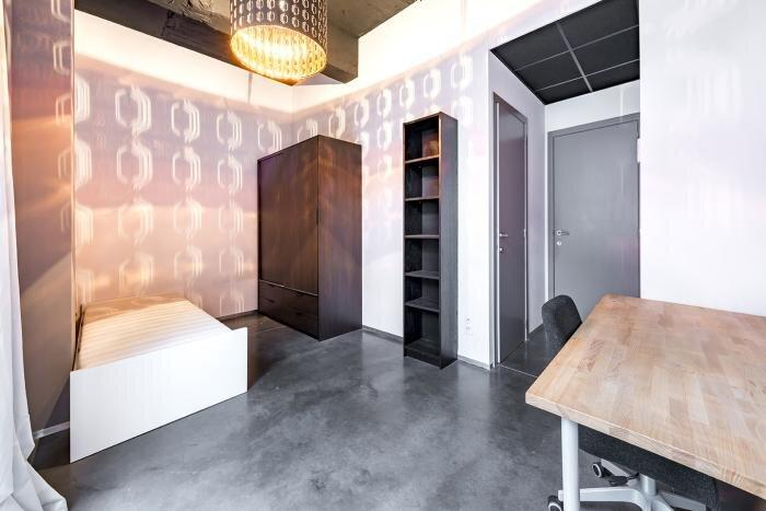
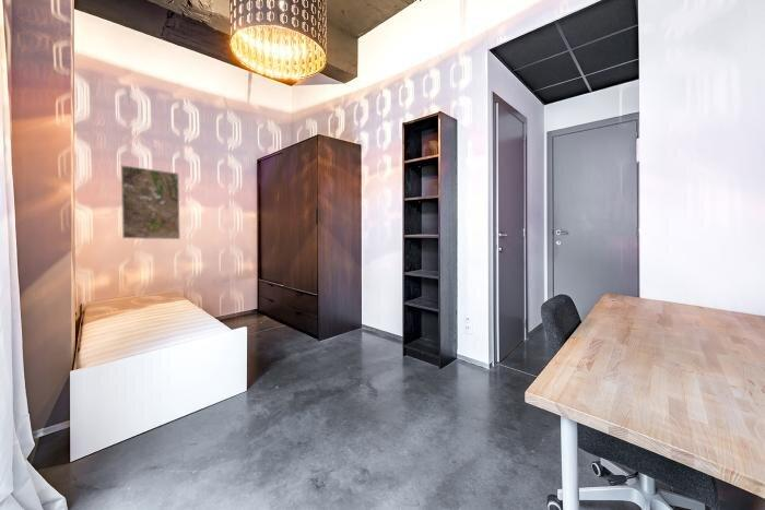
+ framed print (152, 204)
